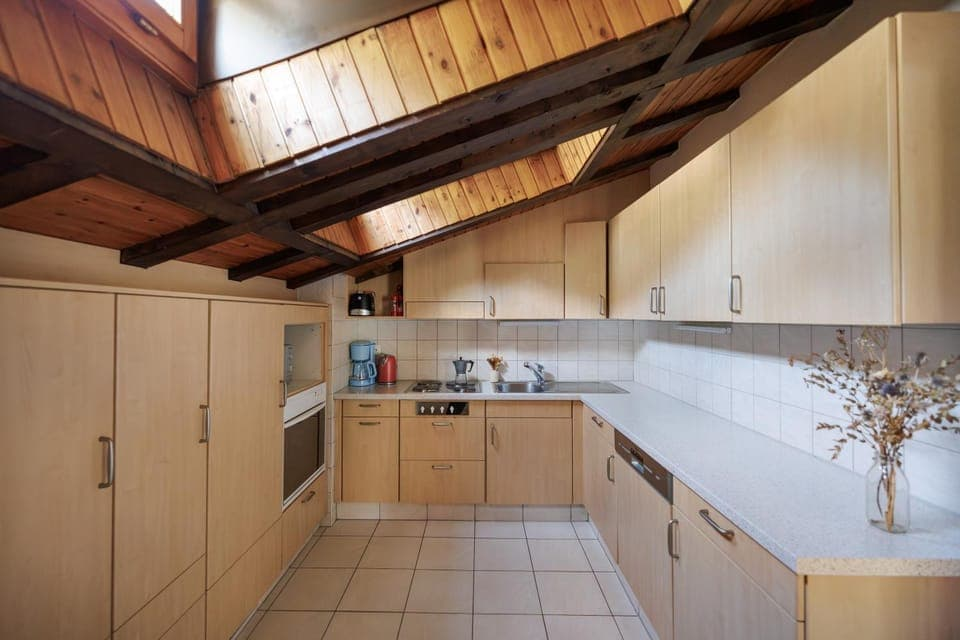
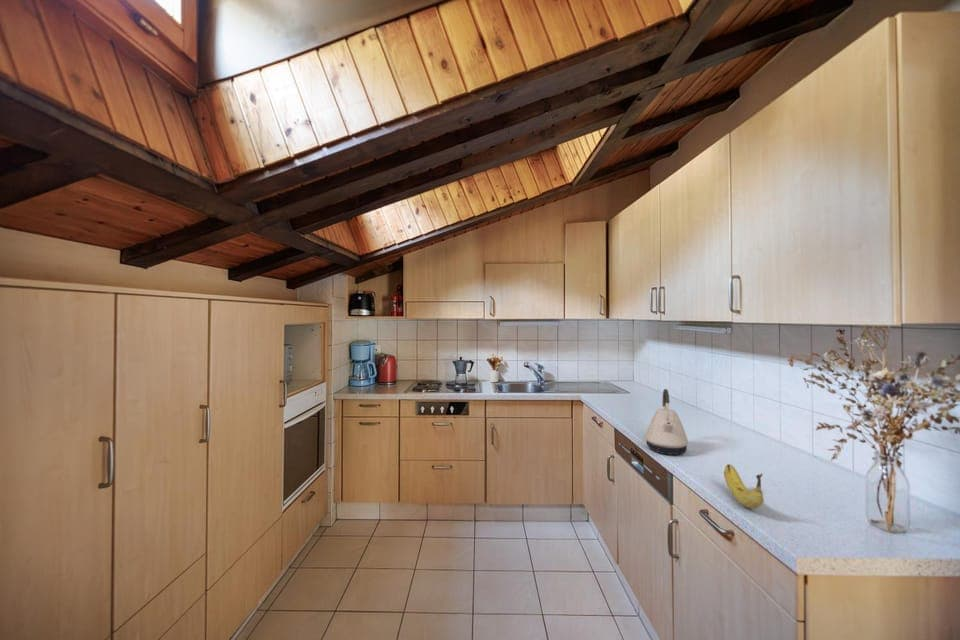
+ kettle (666, 419)
+ fruit (742, 482)
